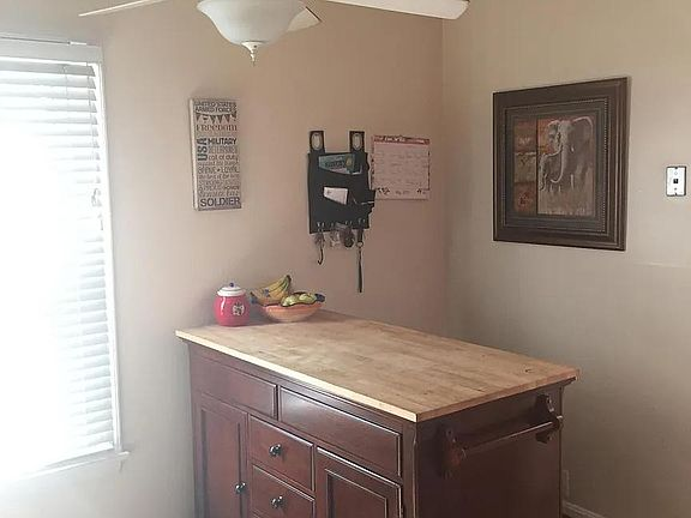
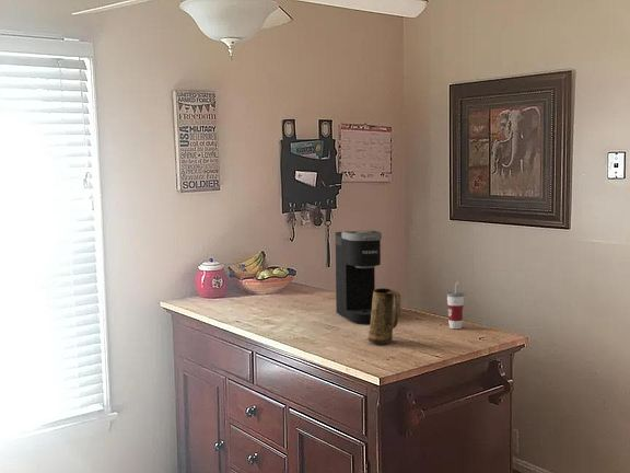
+ coffee maker (358, 273)
+ cup (455, 304)
+ mug (384, 316)
